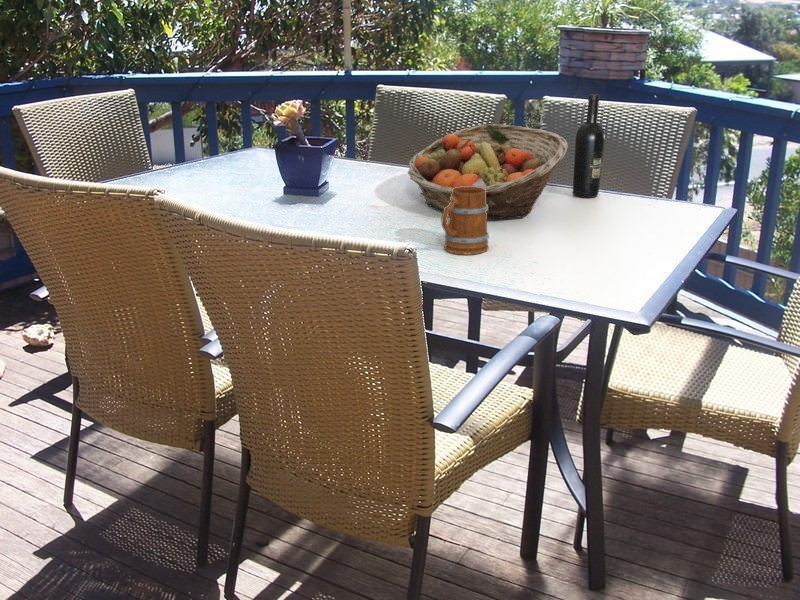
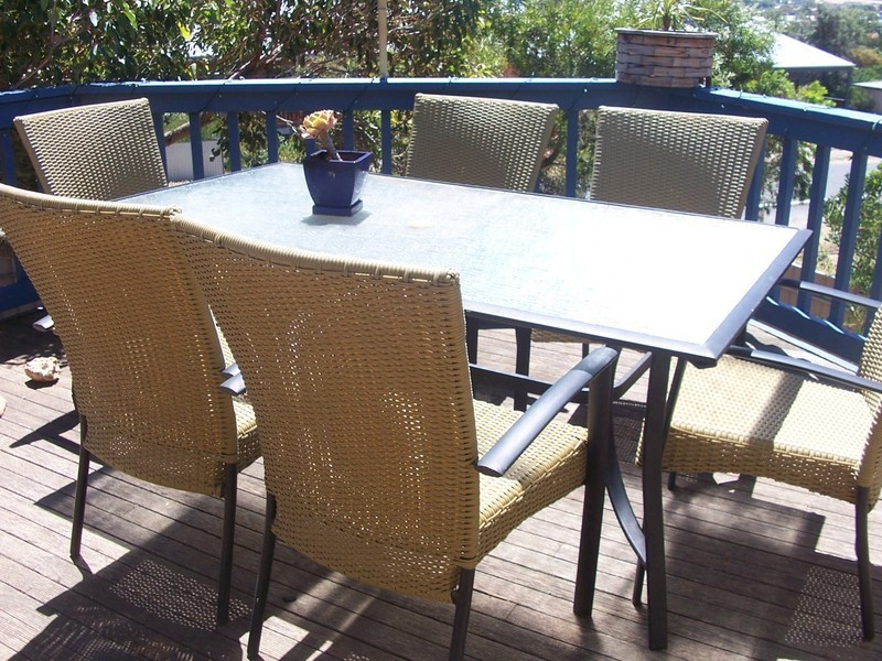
- wine bottle (589, 145)
- mug (462, 220)
- fruit basket (485, 169)
